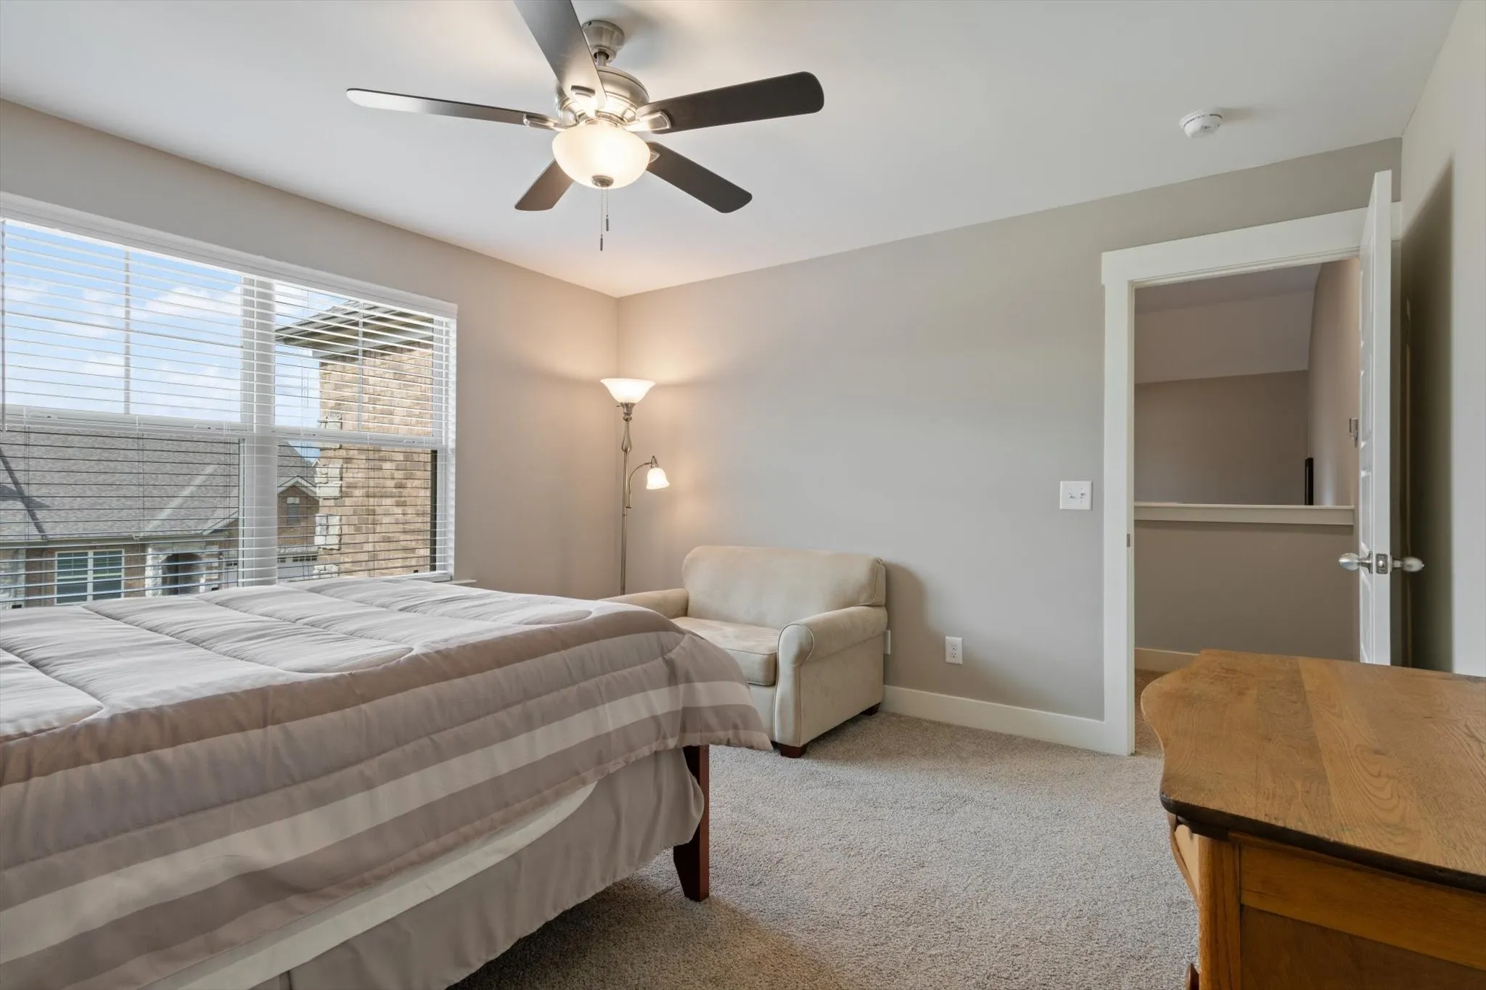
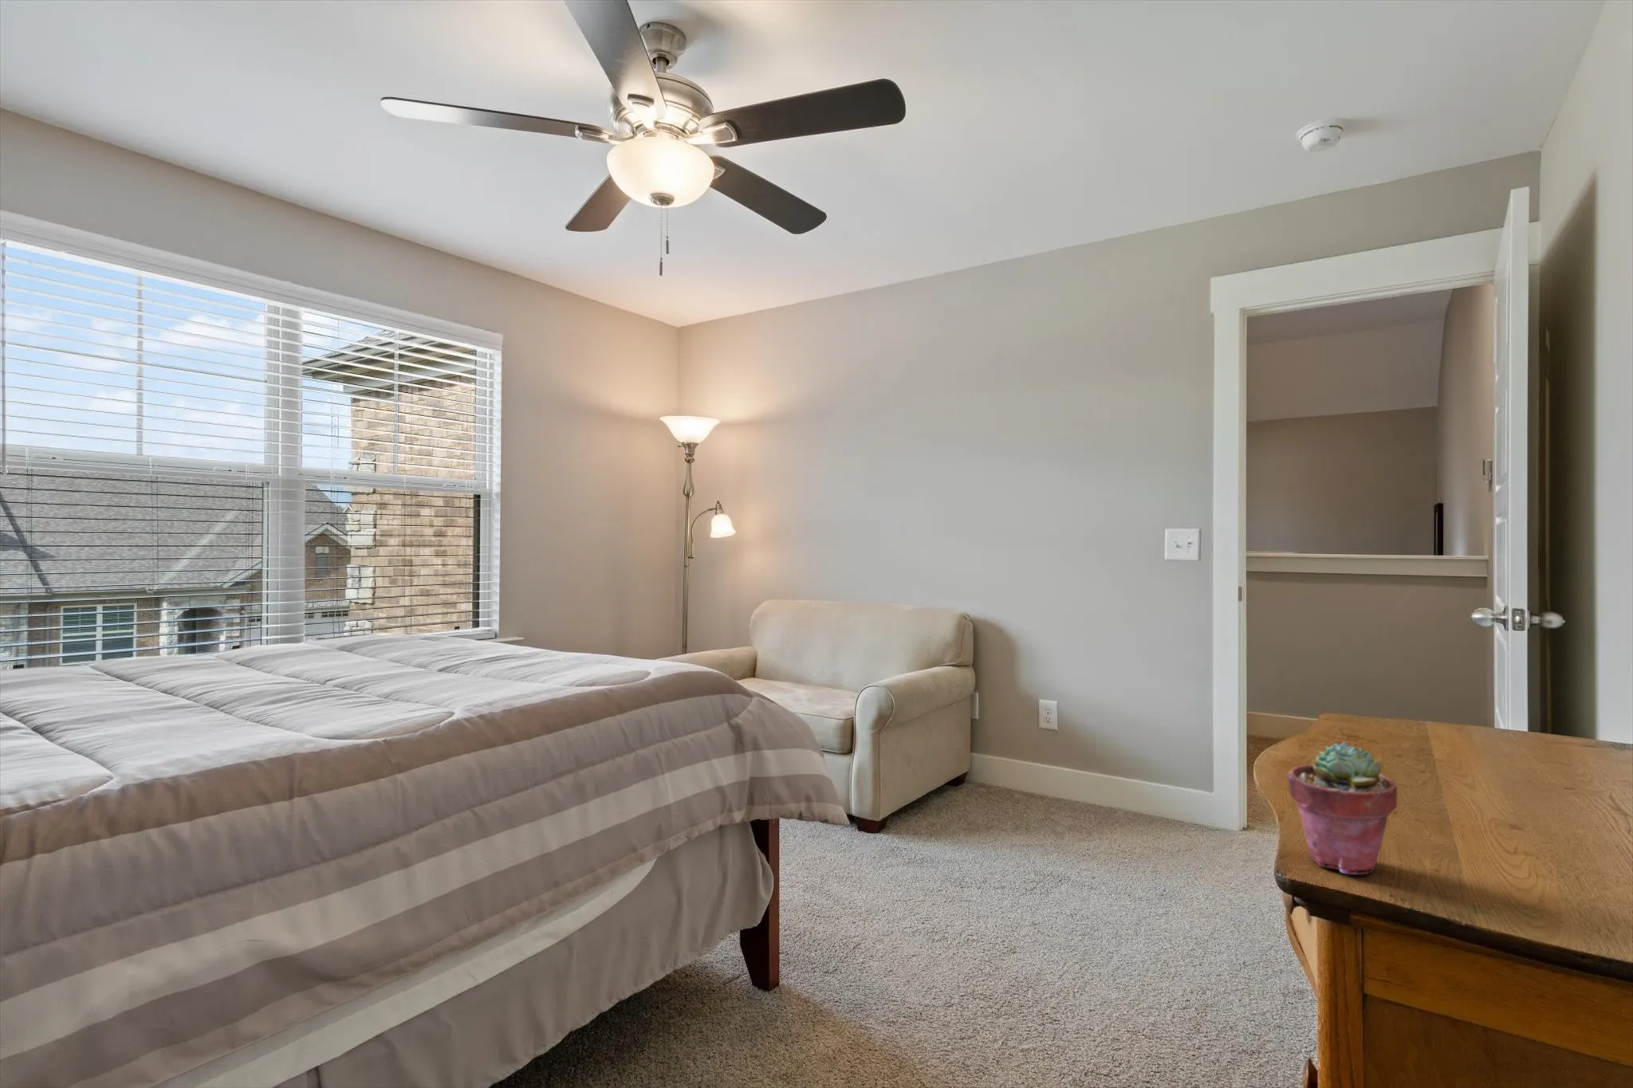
+ potted succulent (1342, 801)
